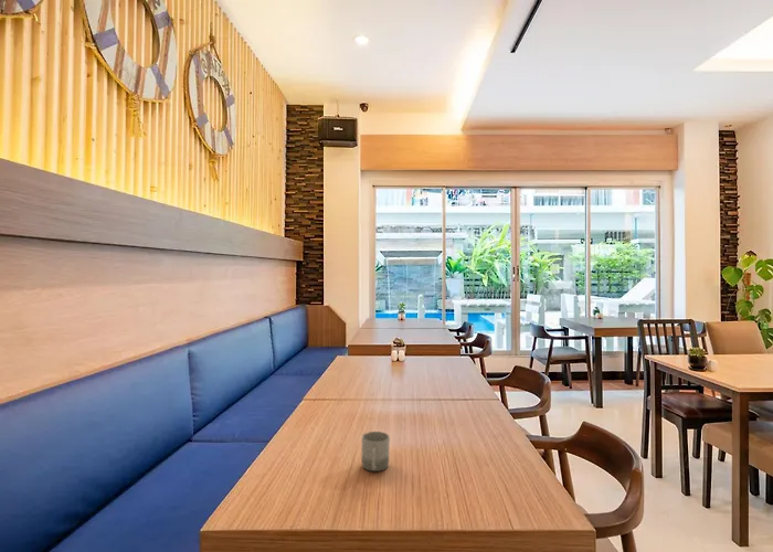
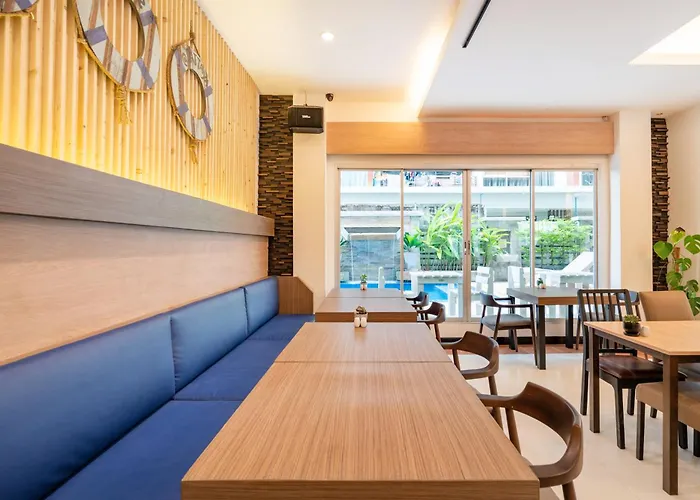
- cup (374, 453)
